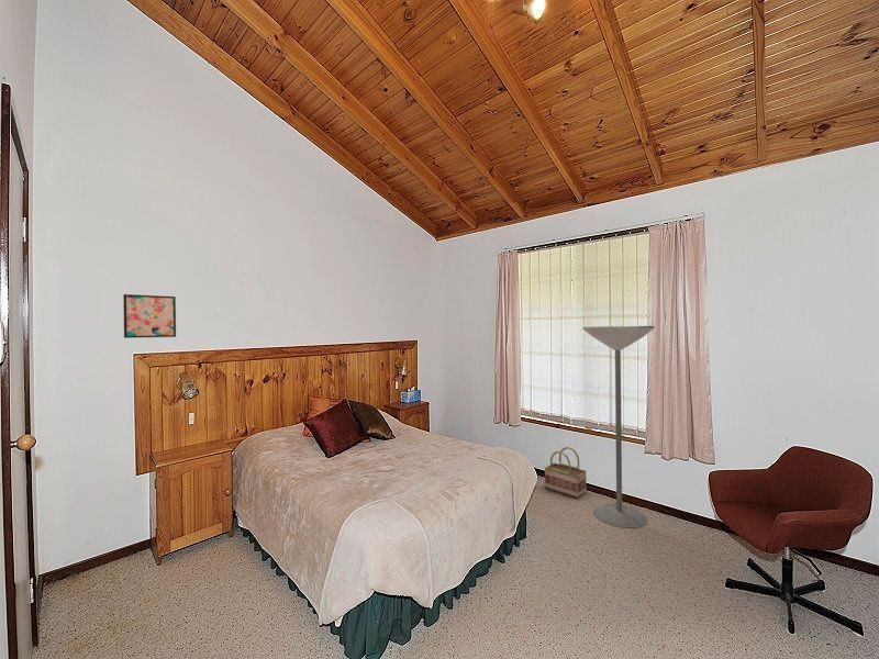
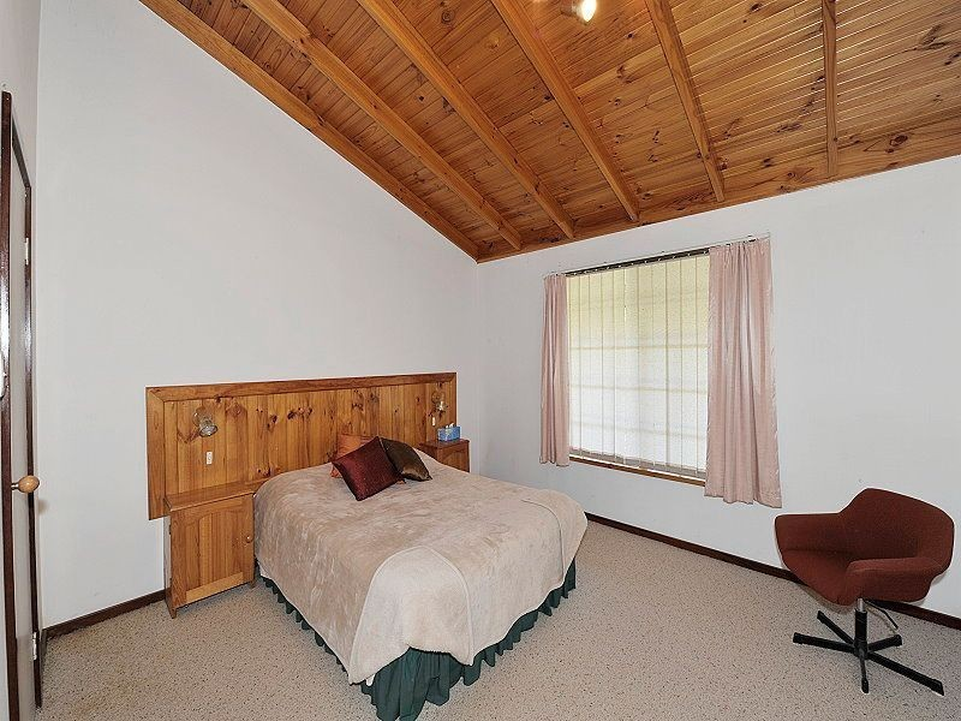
- wall art (151, 316)
- floor lamp (617, 421)
- basket (565, 469)
